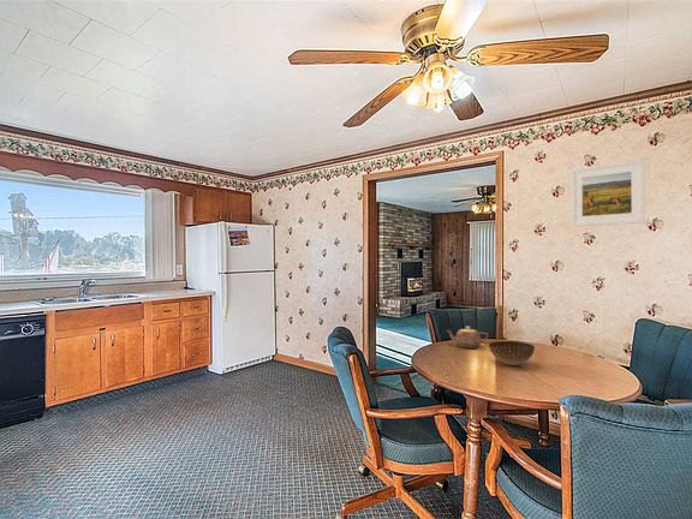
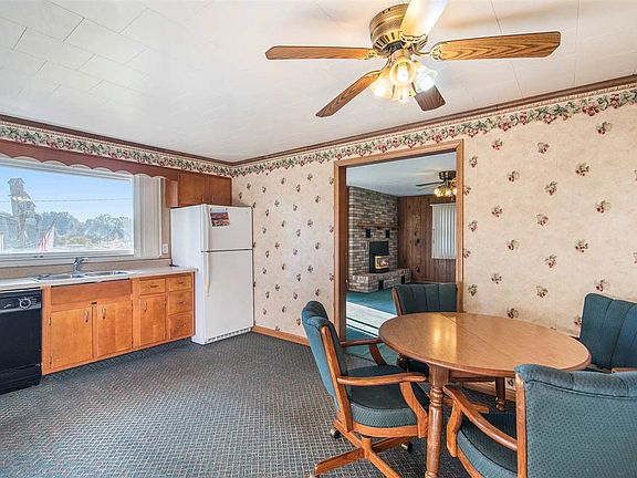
- bowl (511, 354)
- teapot (466, 335)
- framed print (606, 195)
